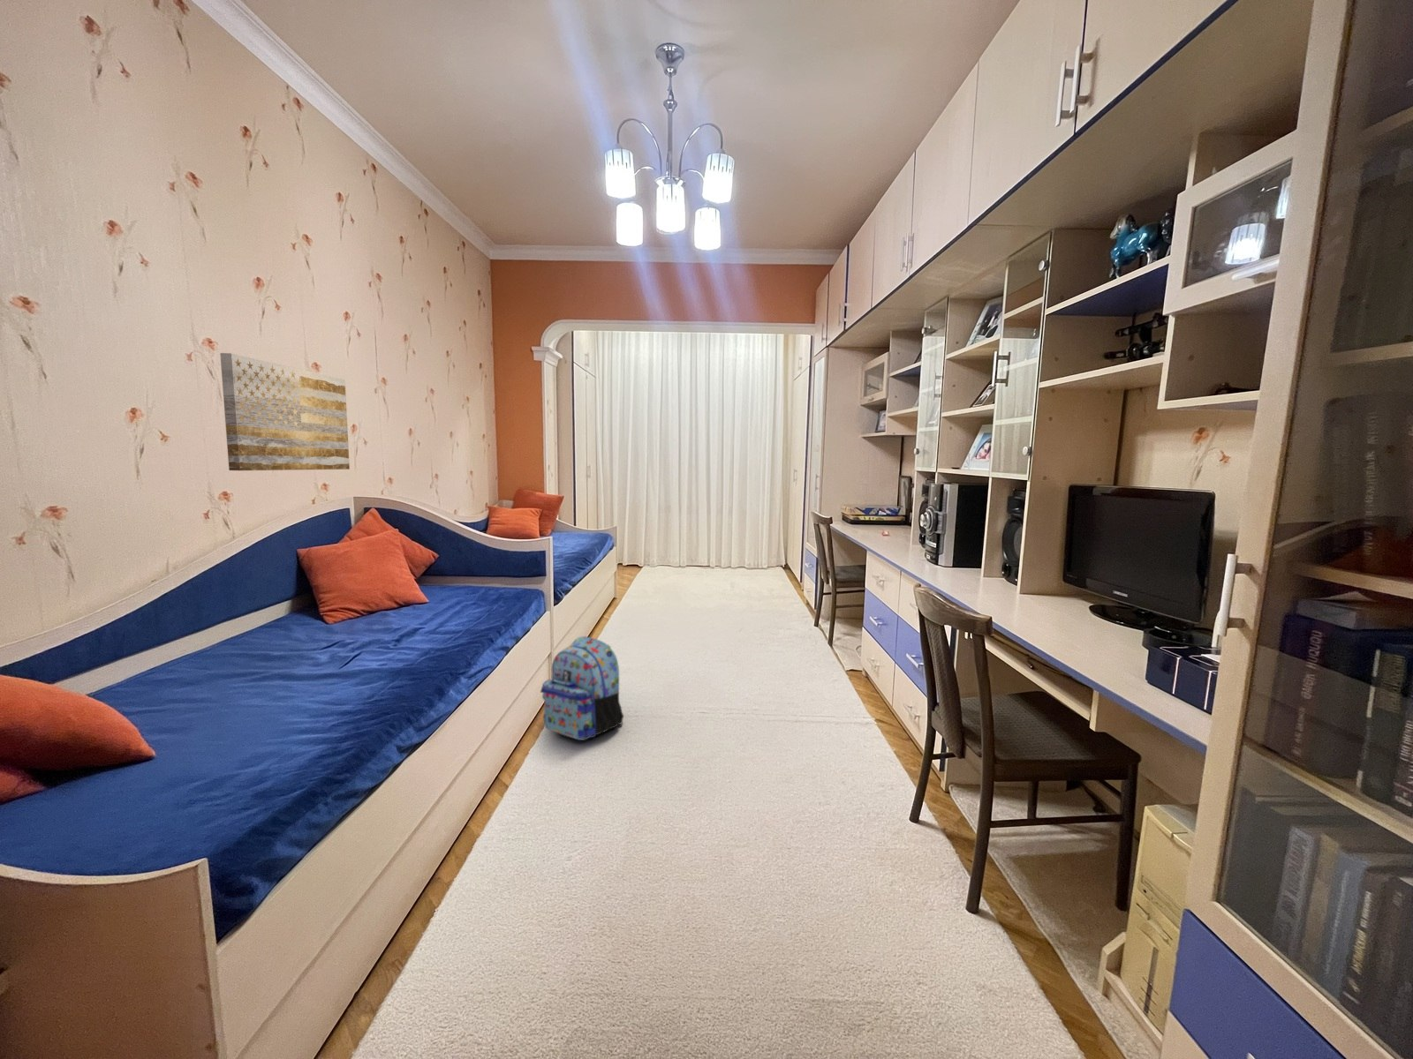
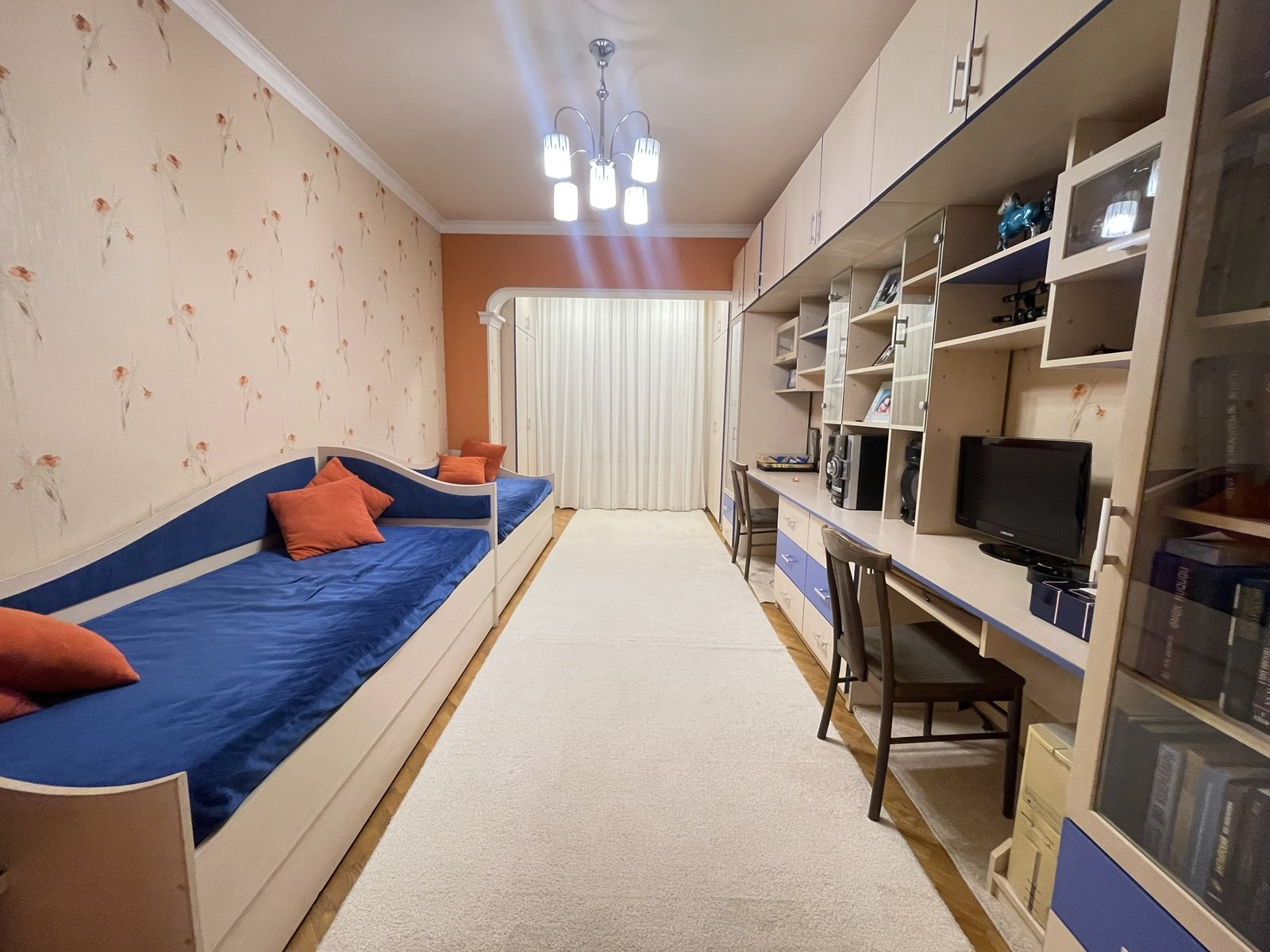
- backpack (581, 684)
- wall art (294, 419)
